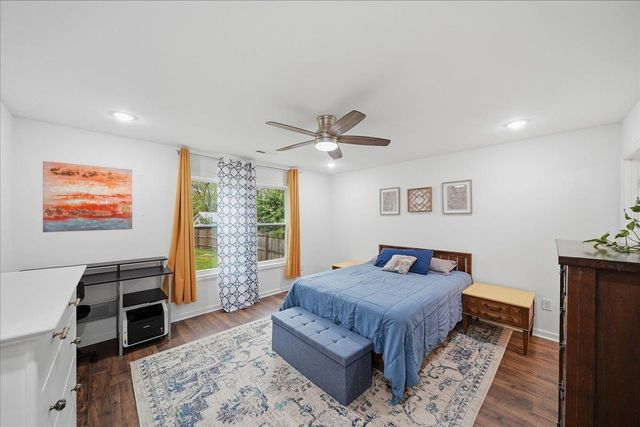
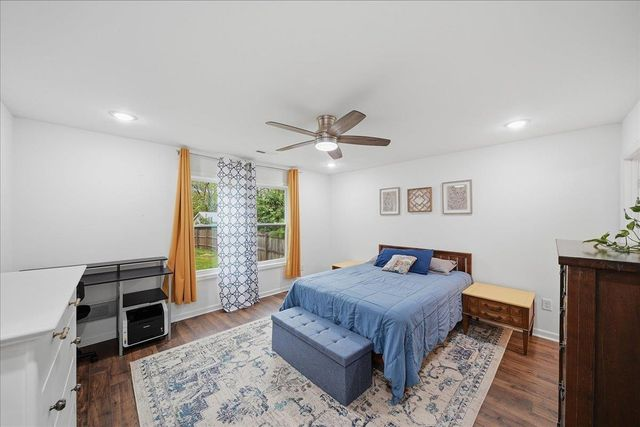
- wall art (91, 198)
